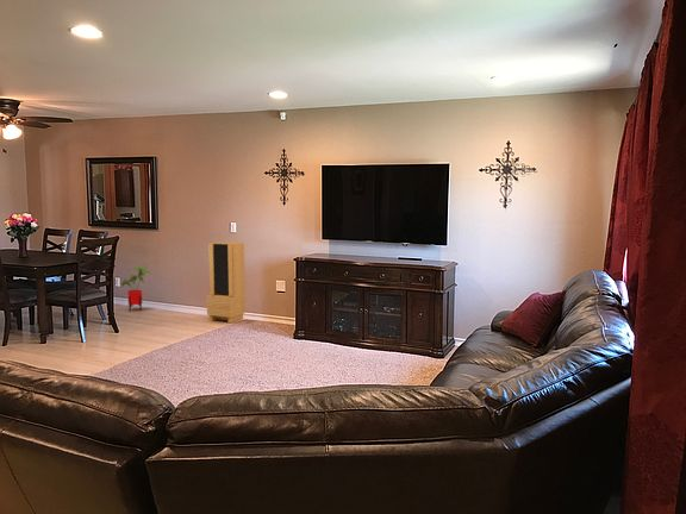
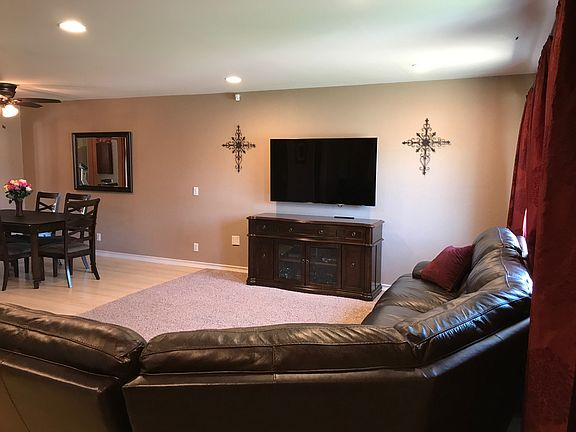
- house plant (136, 289)
- storage cabinet (225, 281)
